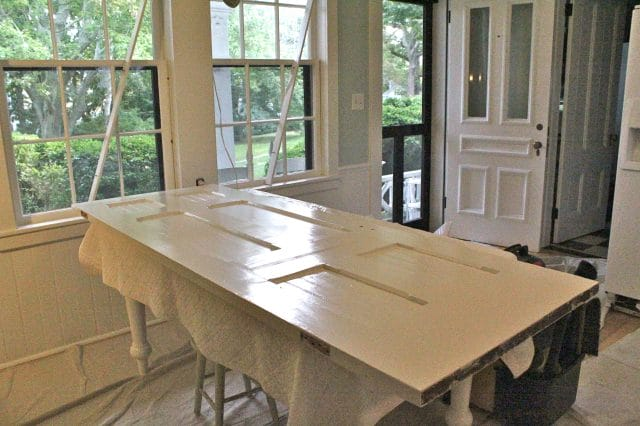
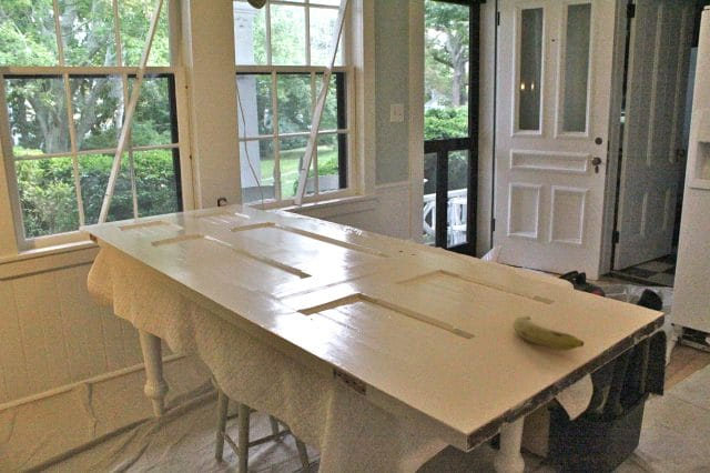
+ fruit (540, 329)
